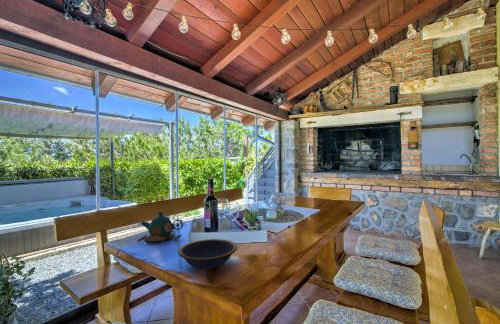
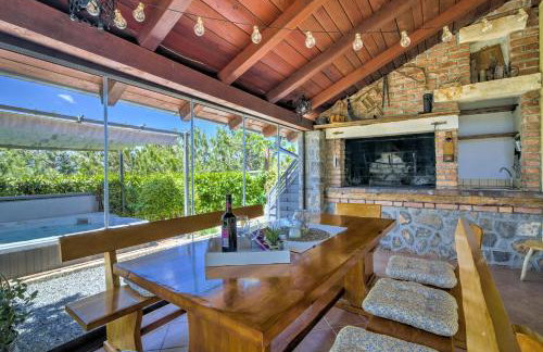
- teapot (161, 224)
- bowl (208, 255)
